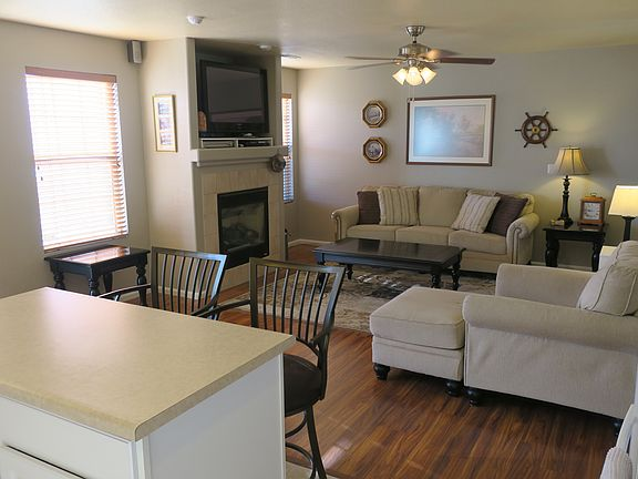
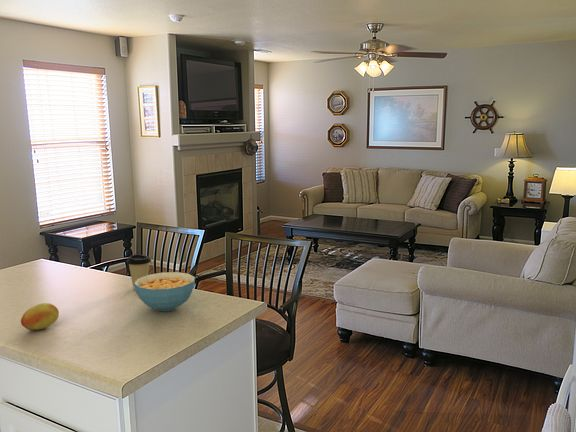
+ coffee cup (139, 271)
+ fruit (40, 316)
+ cereal bowl (165, 294)
